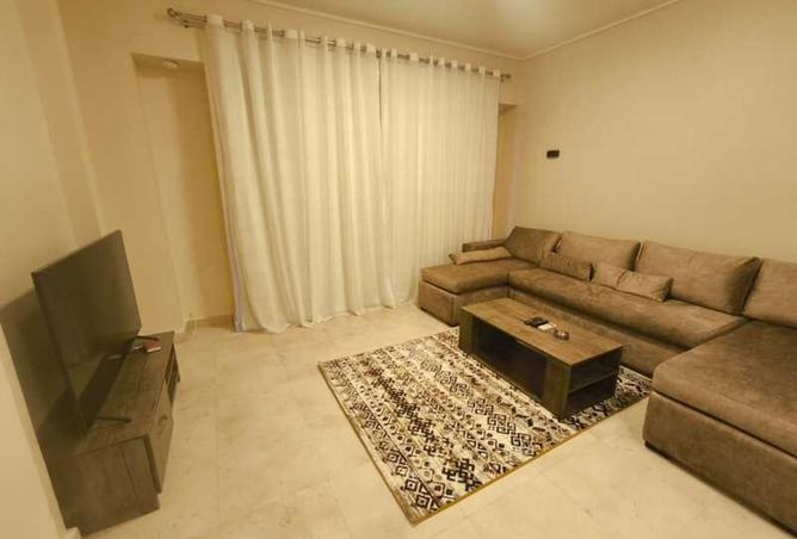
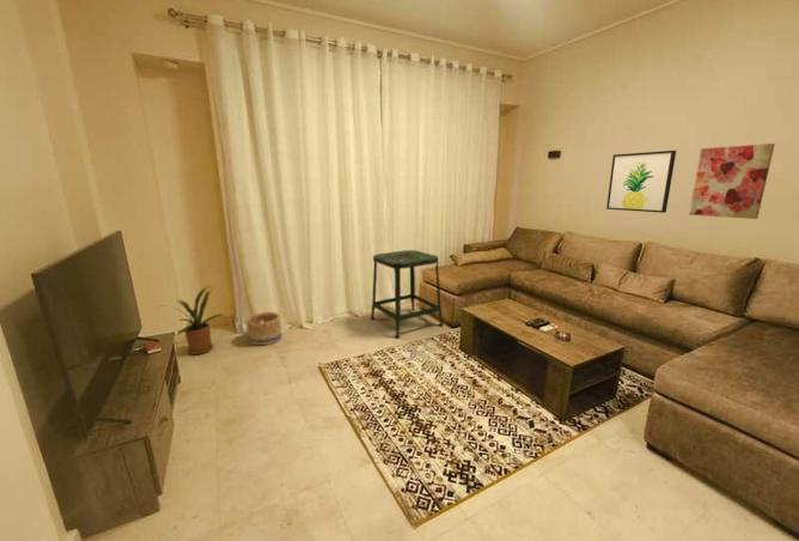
+ basket (264, 328)
+ wall art (727, 182)
+ wall art (638, 182)
+ stool (410, 290)
+ house plant (194, 320)
